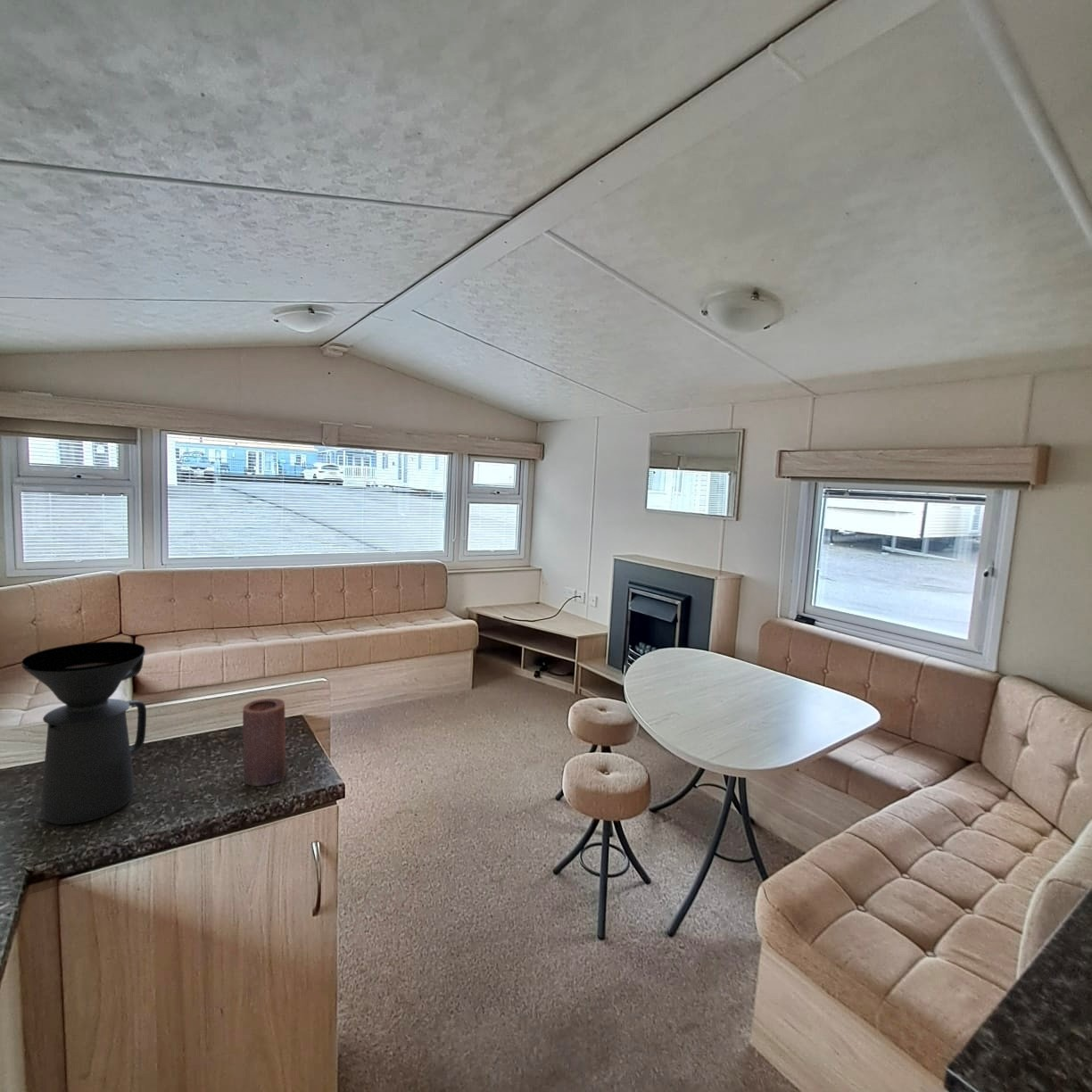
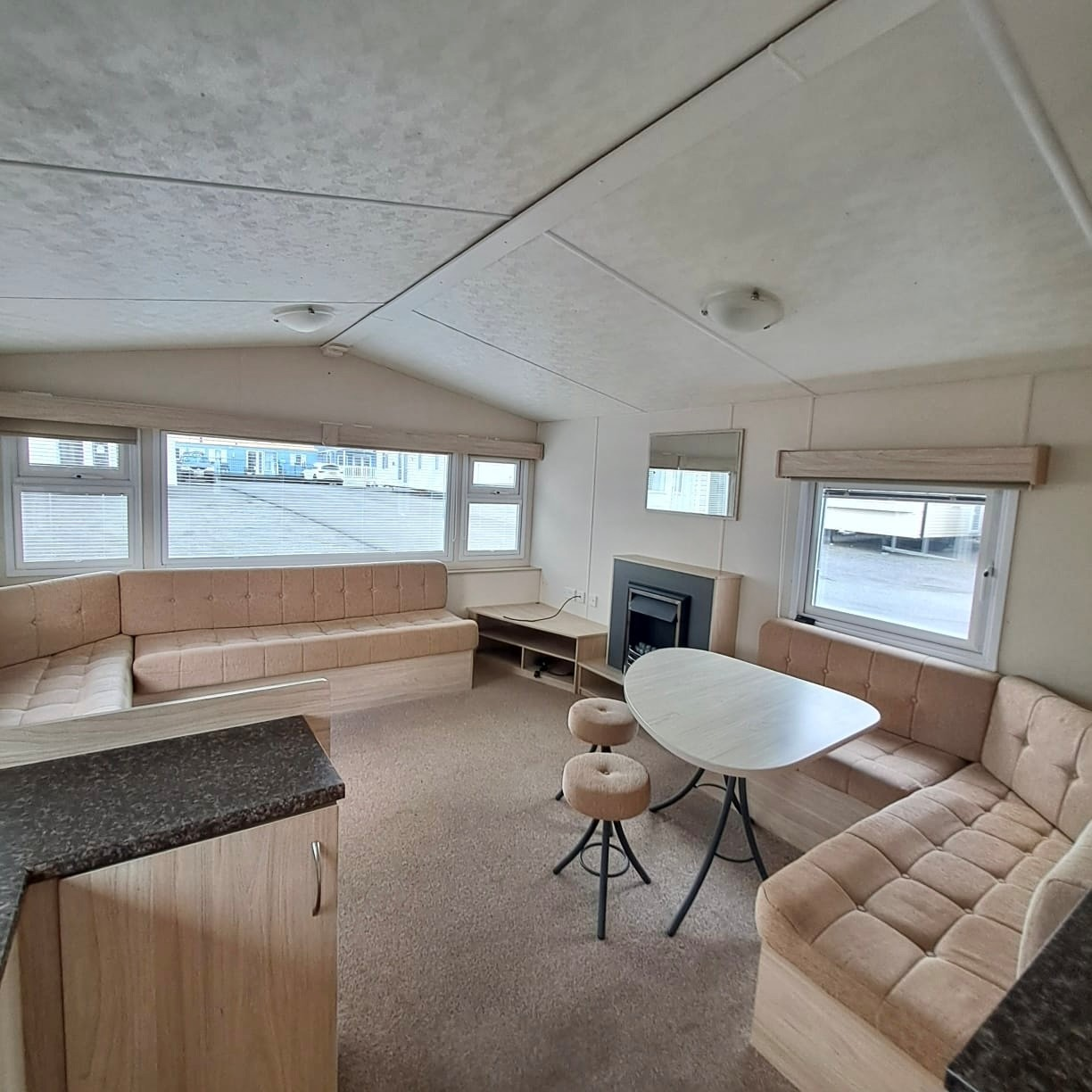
- candle (264, 740)
- coffee maker (87, 730)
